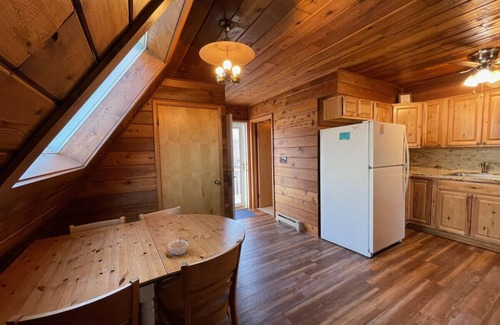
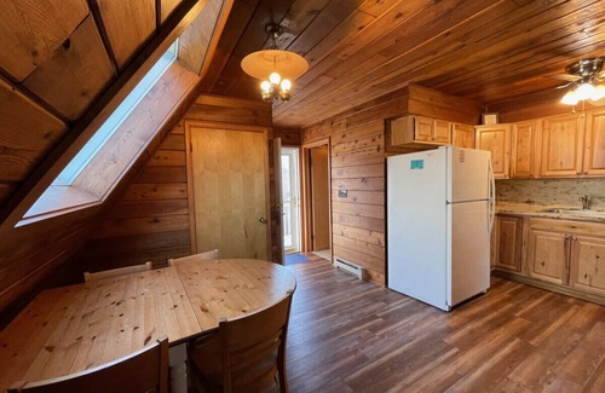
- legume (178, 247)
